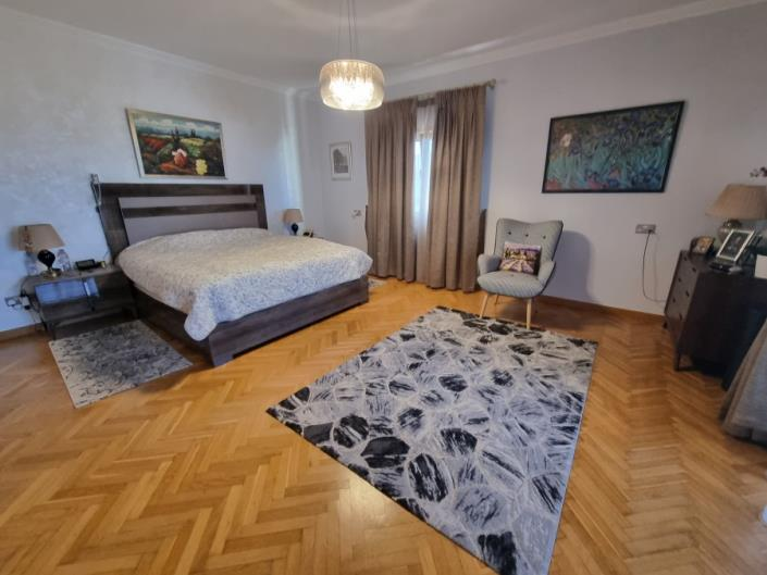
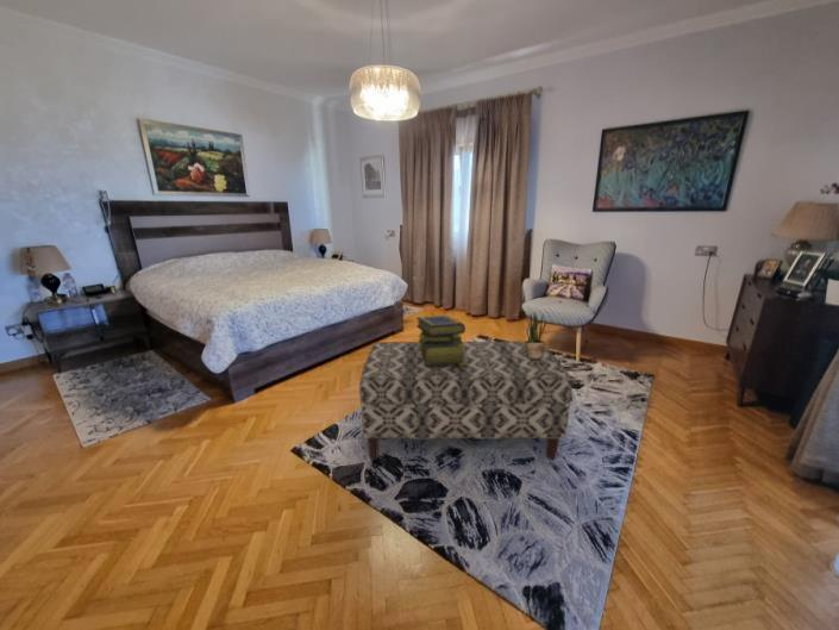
+ stack of books (438, 337)
+ potted plant (534, 333)
+ bench (459, 397)
